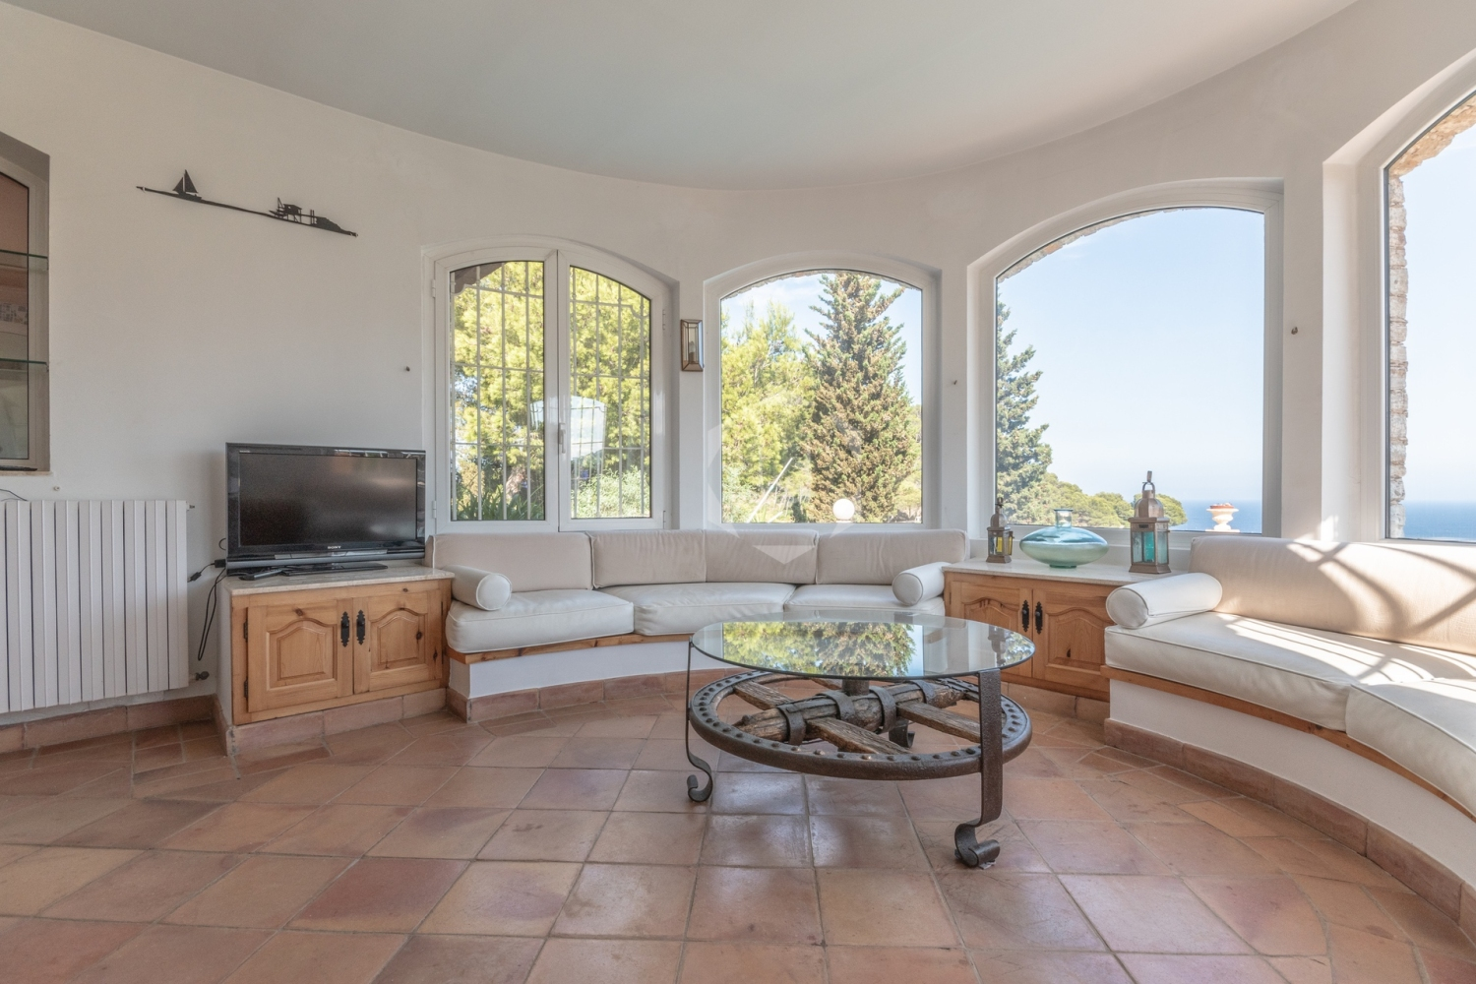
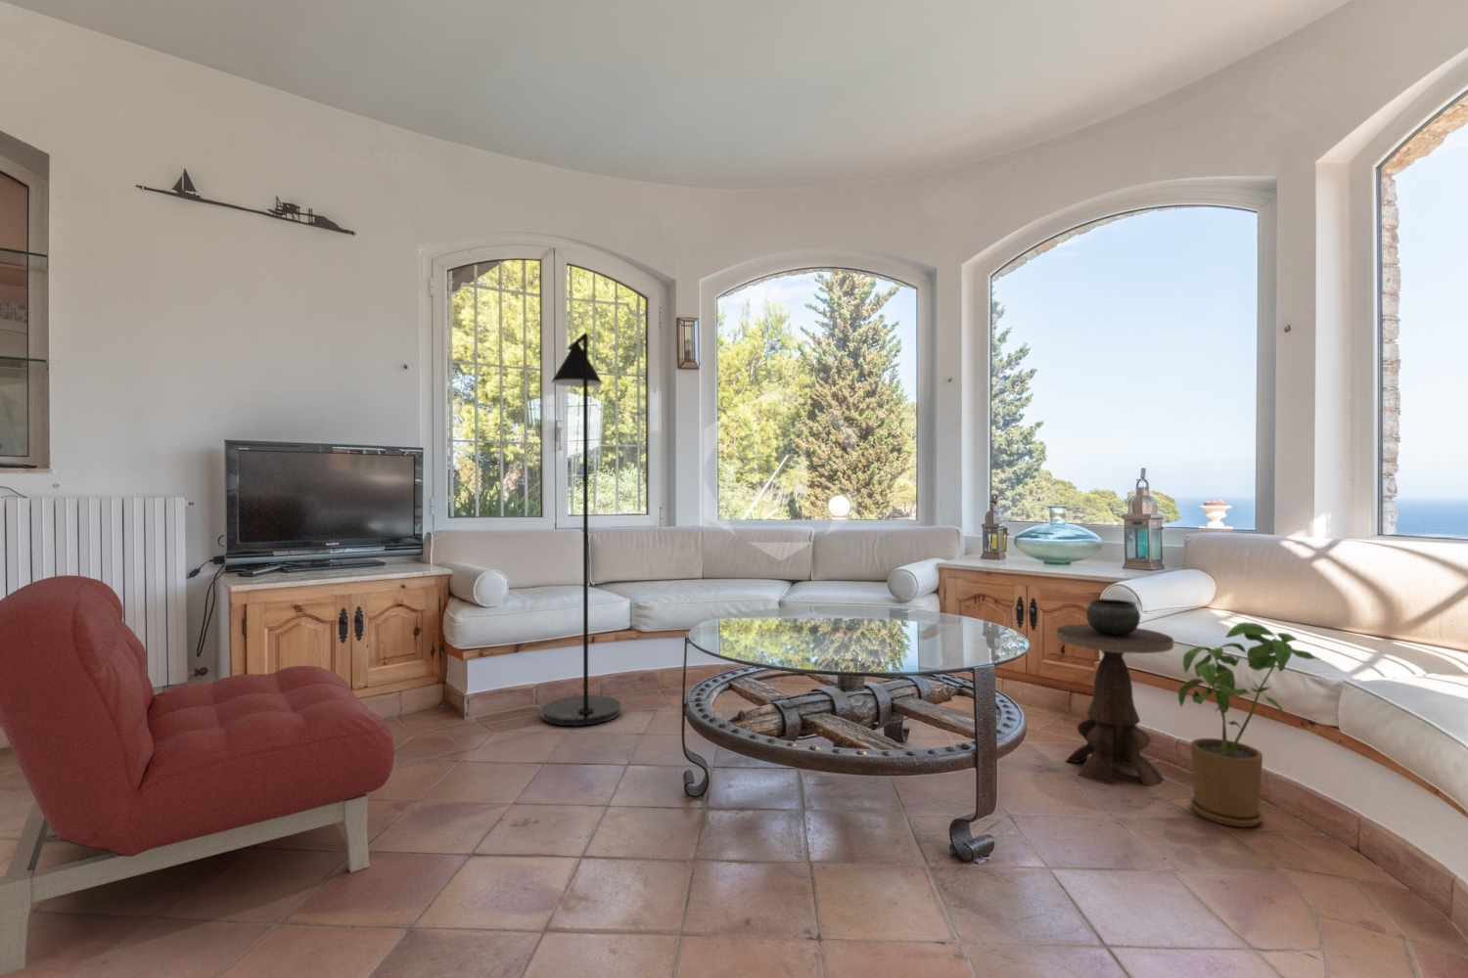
+ side table (1113, 685)
+ armchair (203, 711)
+ floor lamp (583, 525)
+ house plant (1224, 719)
